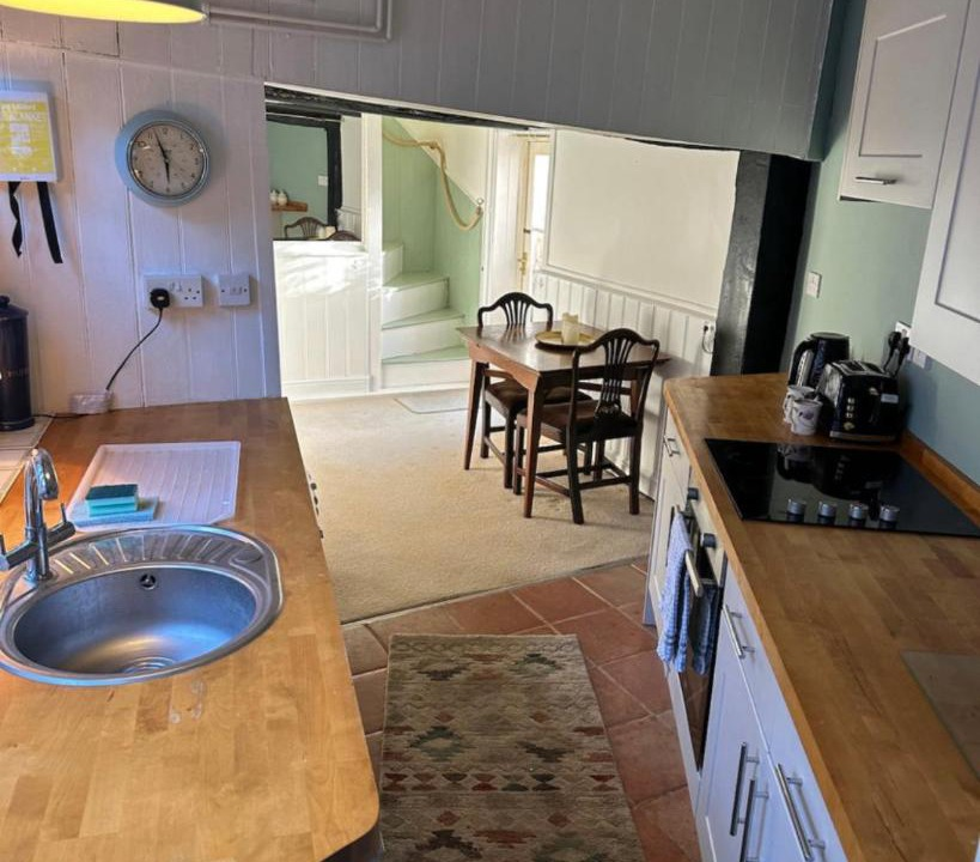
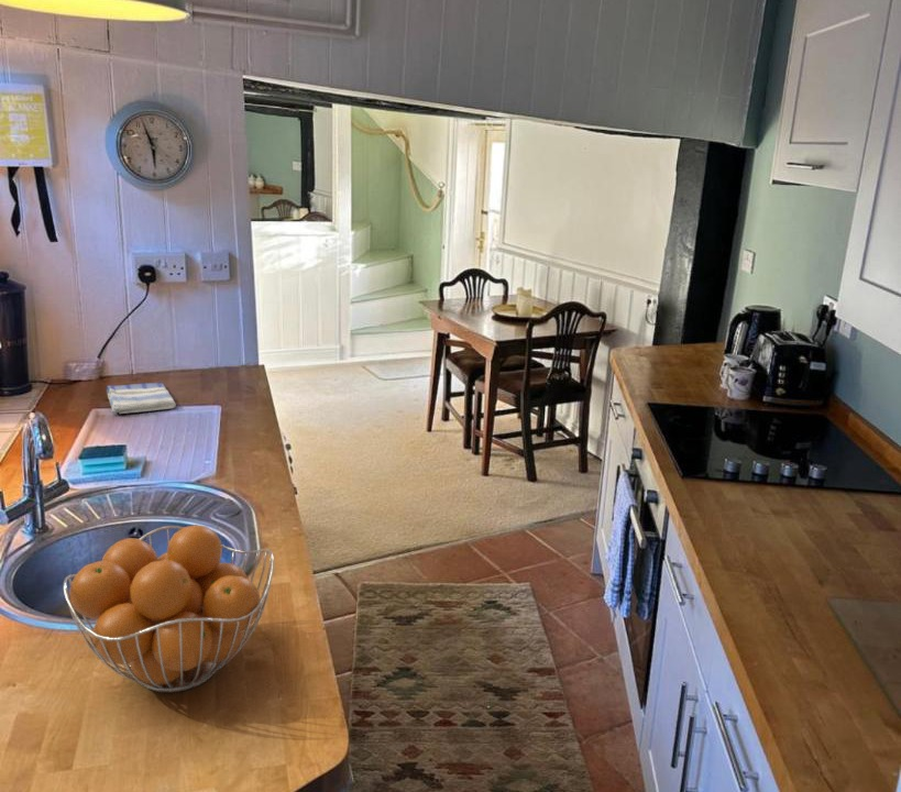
+ fruit basket (175, 606)
+ dish towel (140, 396)
